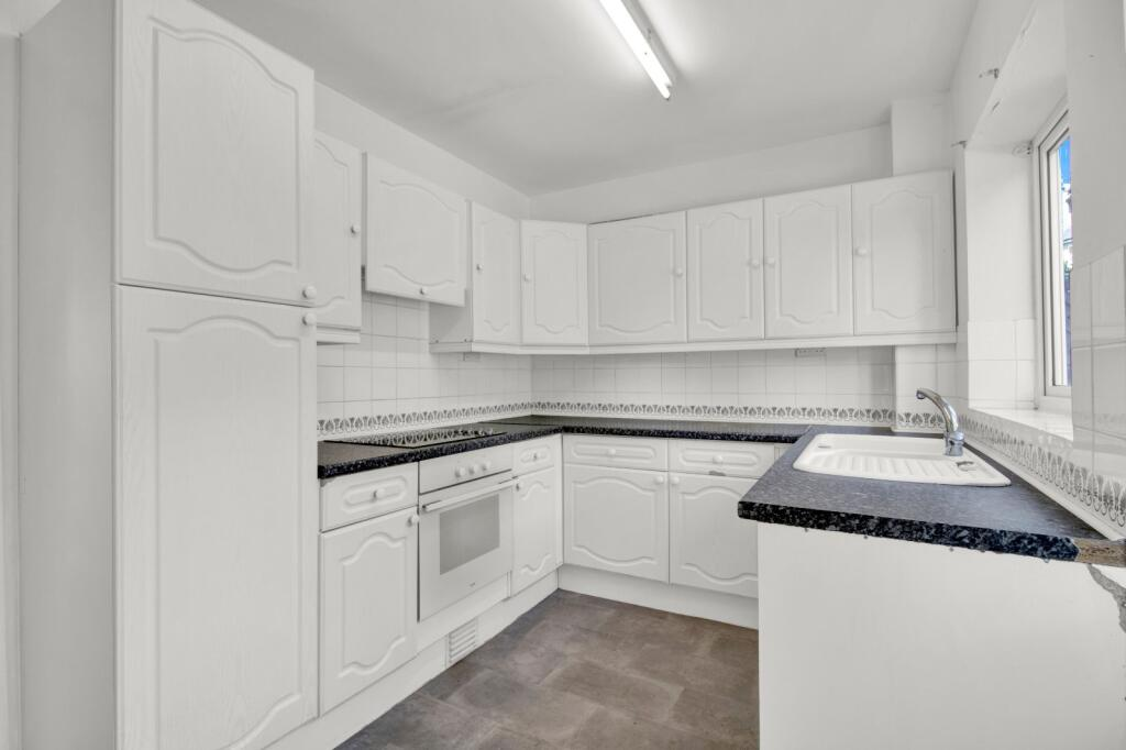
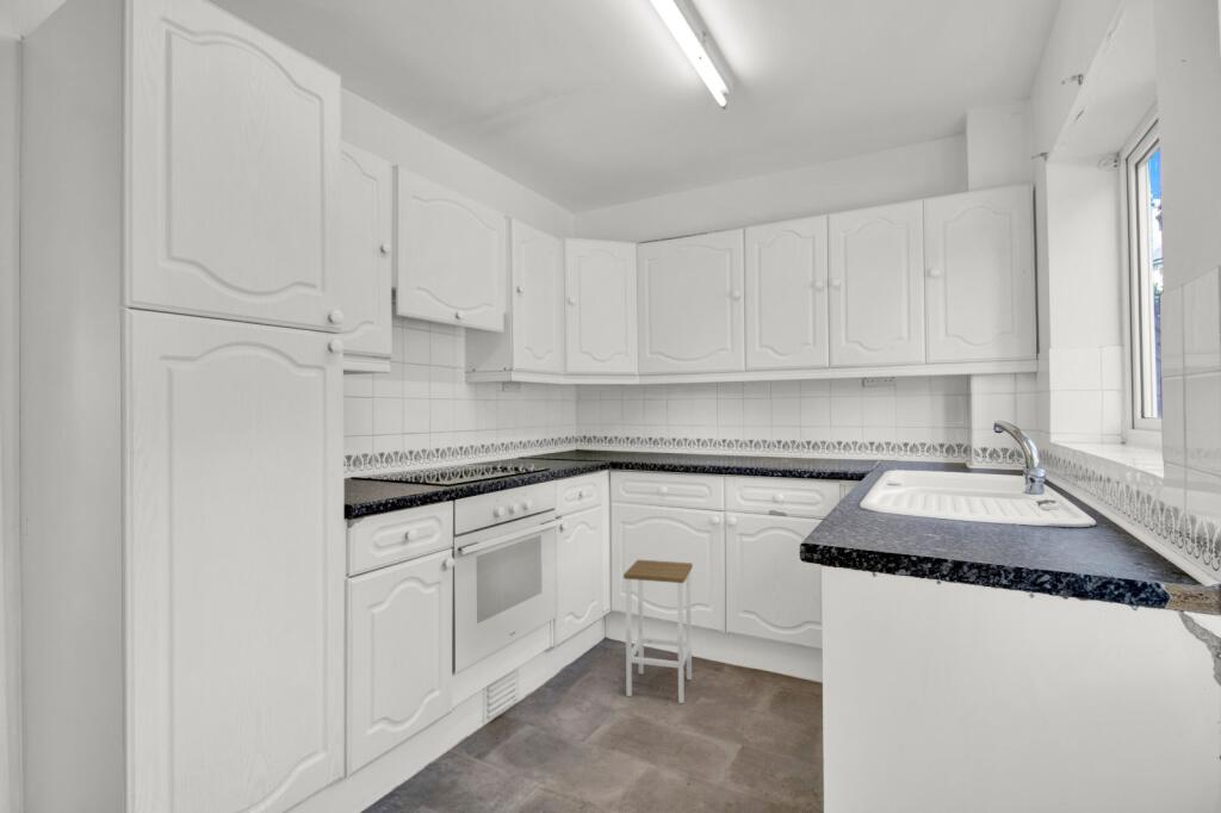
+ step stool (659, 639)
